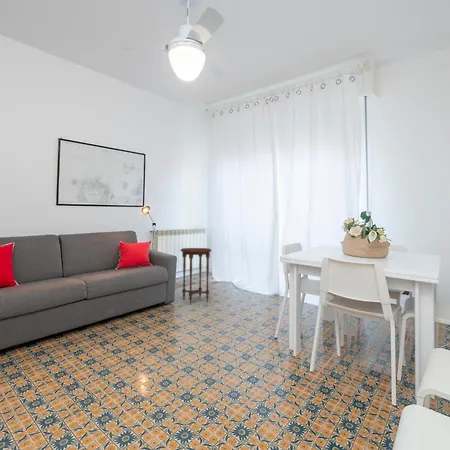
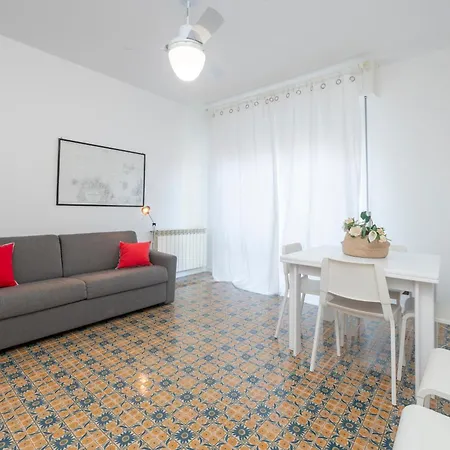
- side table (199, 274)
